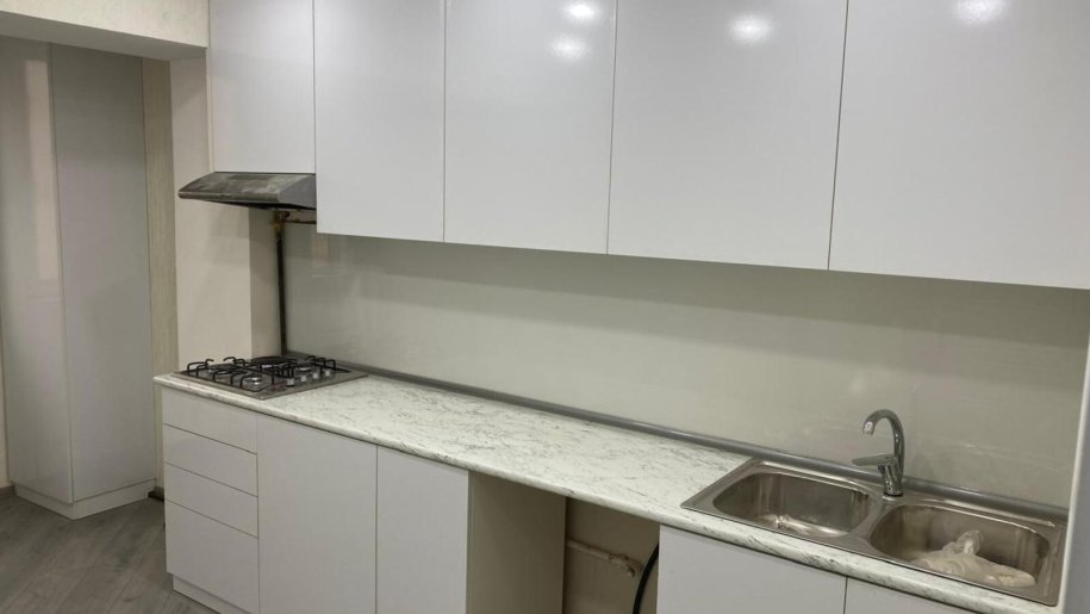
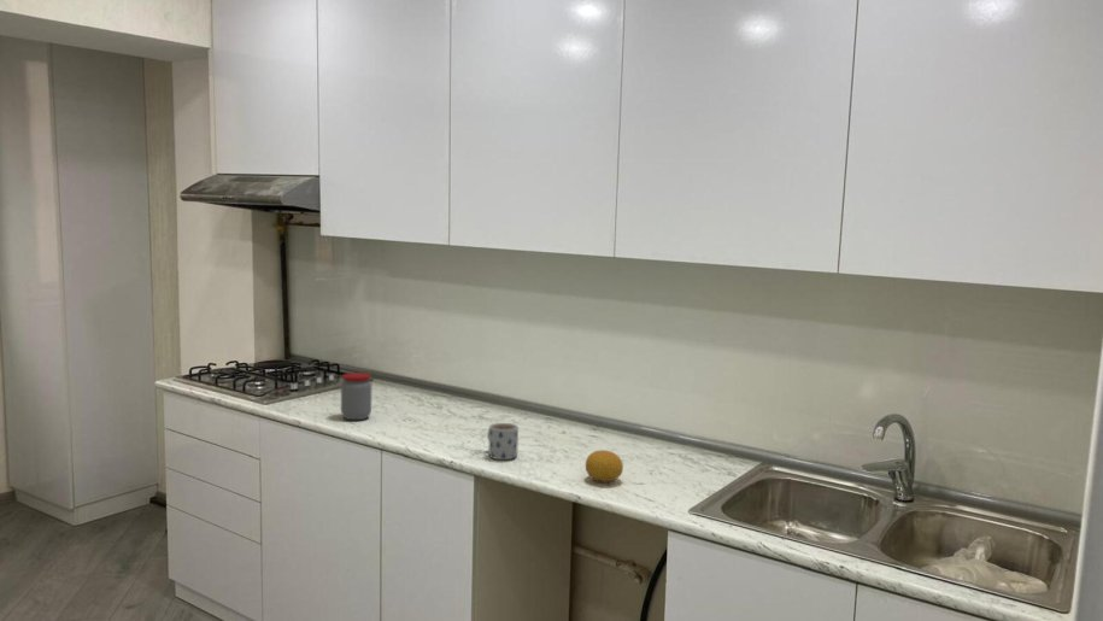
+ jar (356, 396)
+ fruit (603, 465)
+ mug (499, 439)
